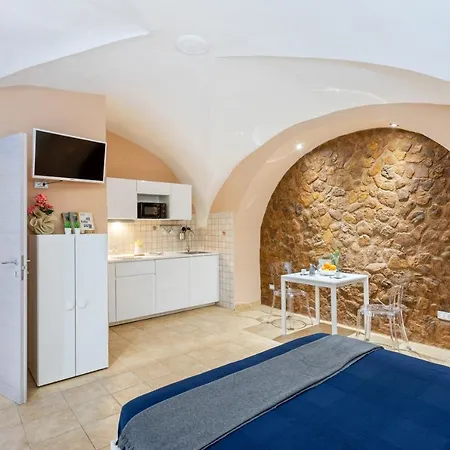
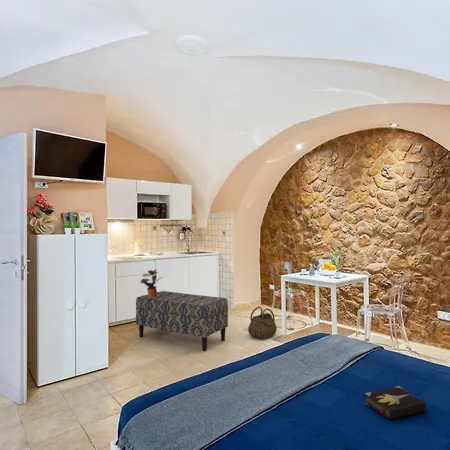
+ potted plant (154, 282)
+ hardback book (394, 401)
+ bench (181, 318)
+ basket (262, 321)
